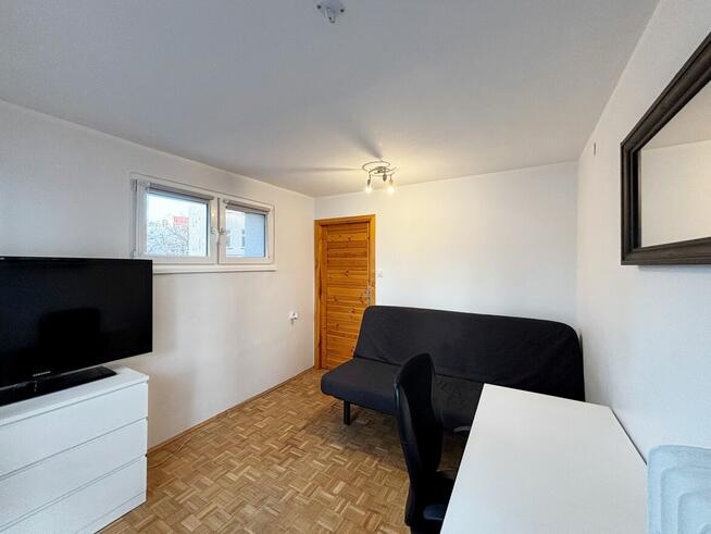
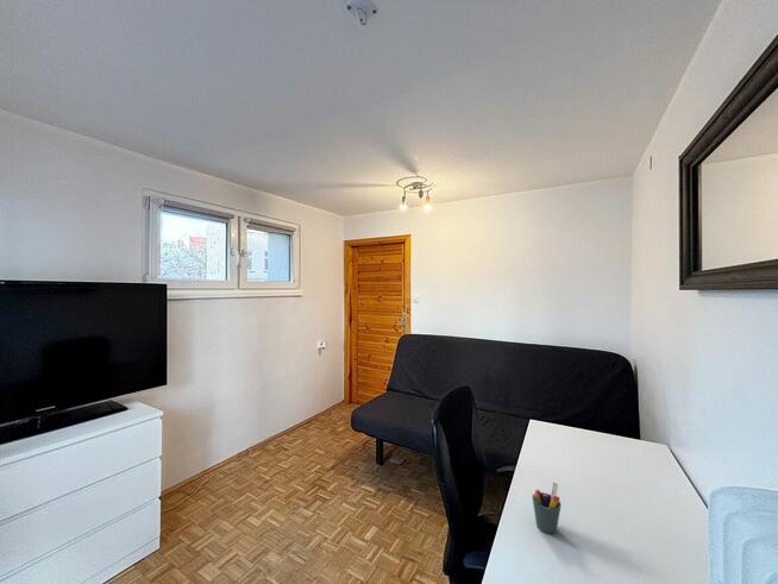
+ pen holder (546, 507)
